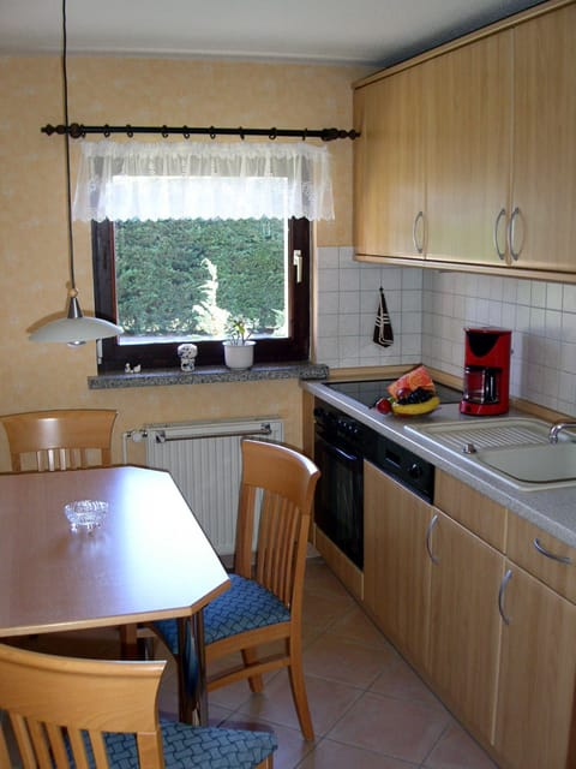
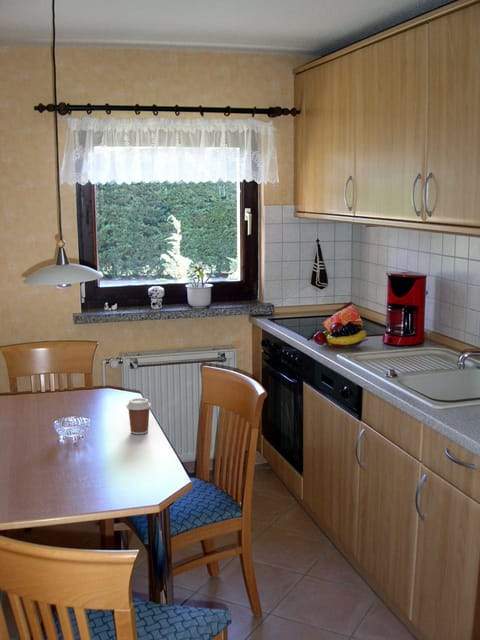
+ coffee cup (139, 416)
